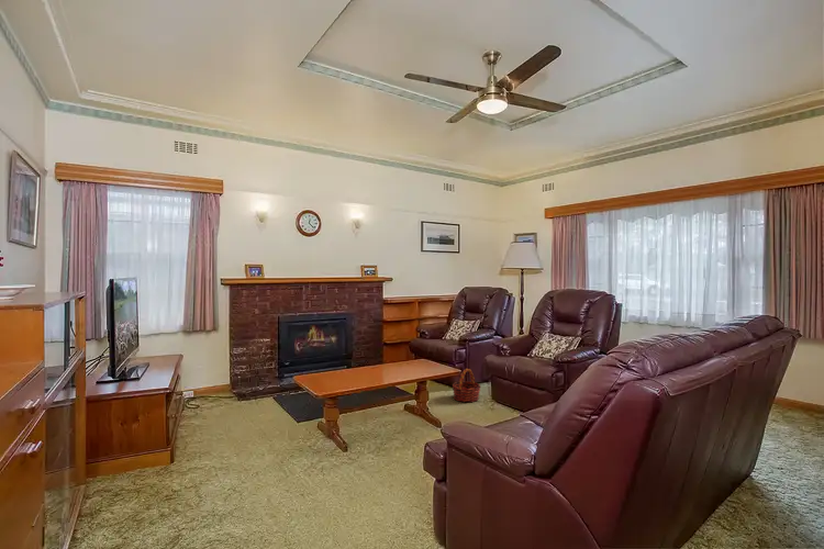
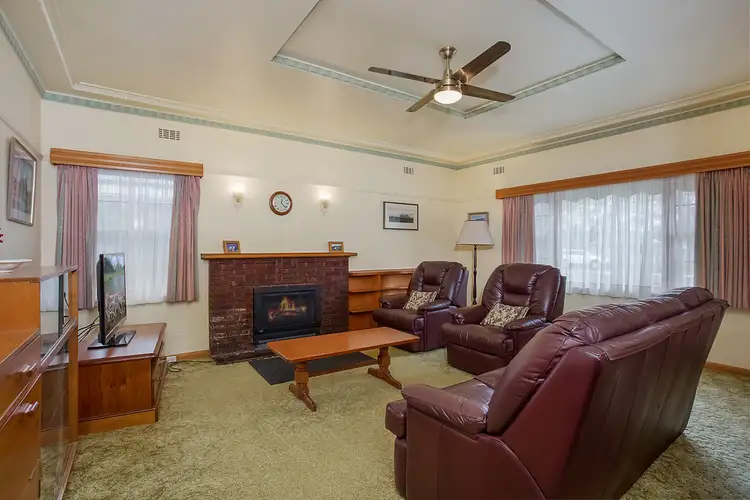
- basket (466, 383)
